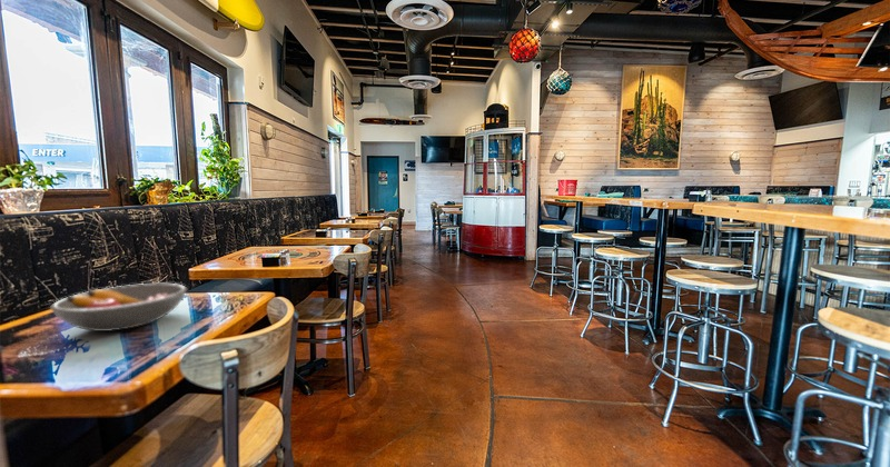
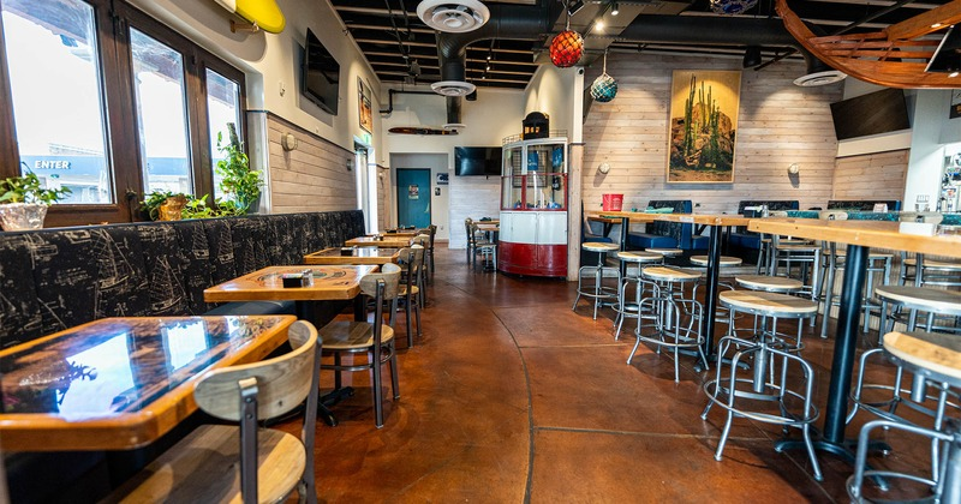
- fruit bowl (126, 305)
